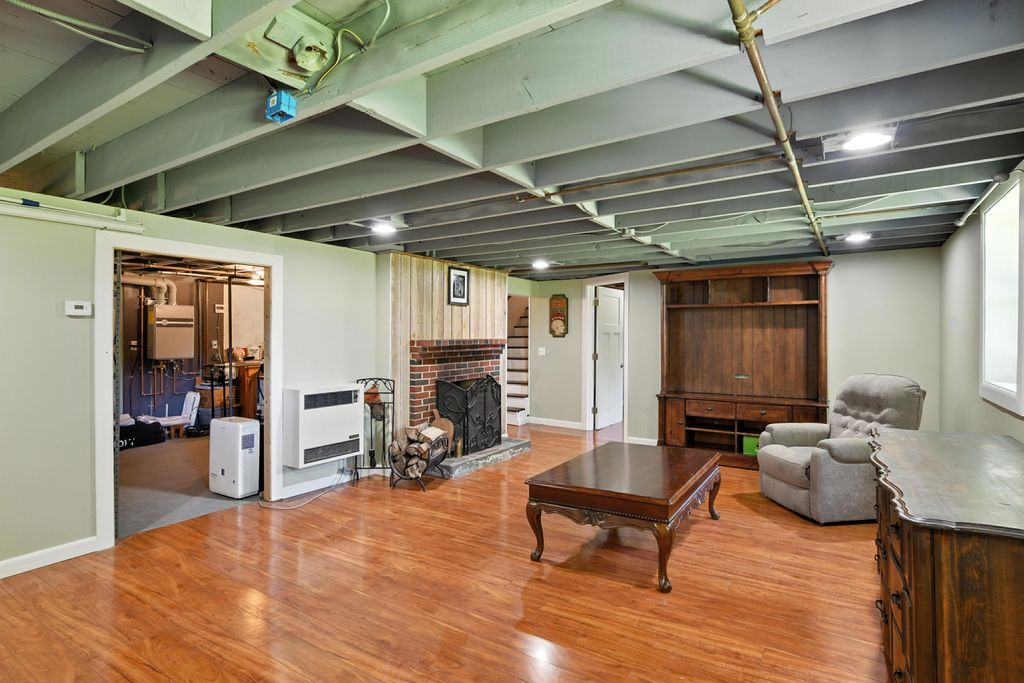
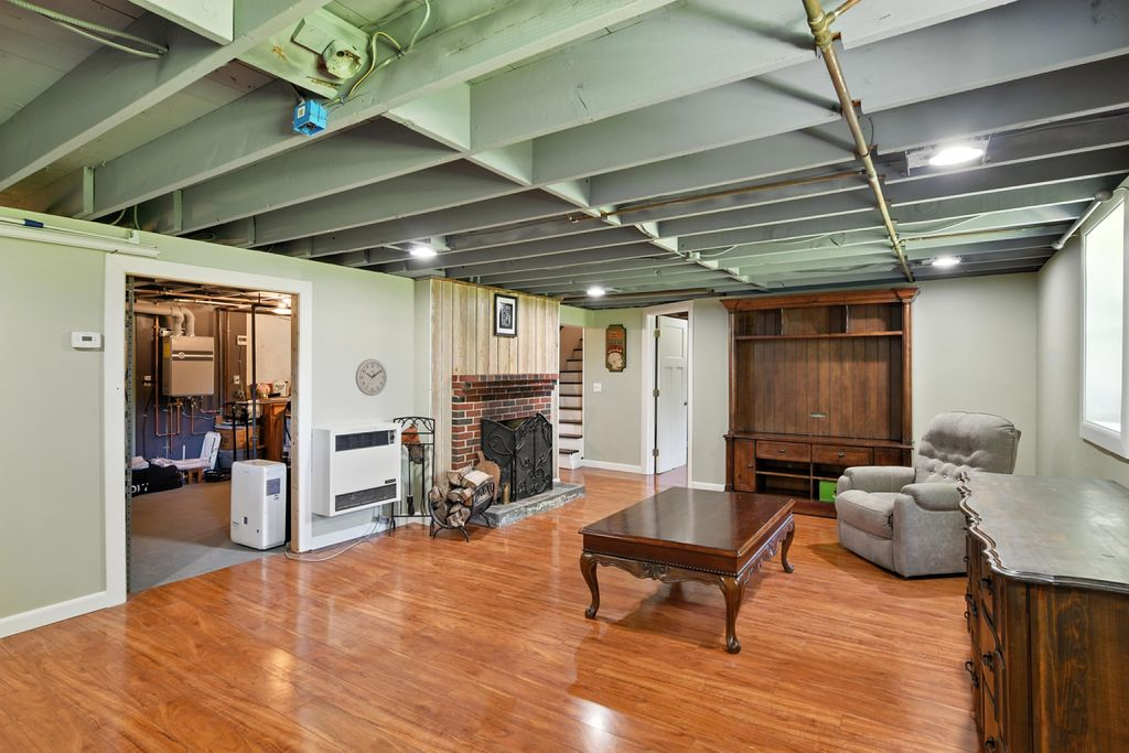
+ wall clock (372, 377)
